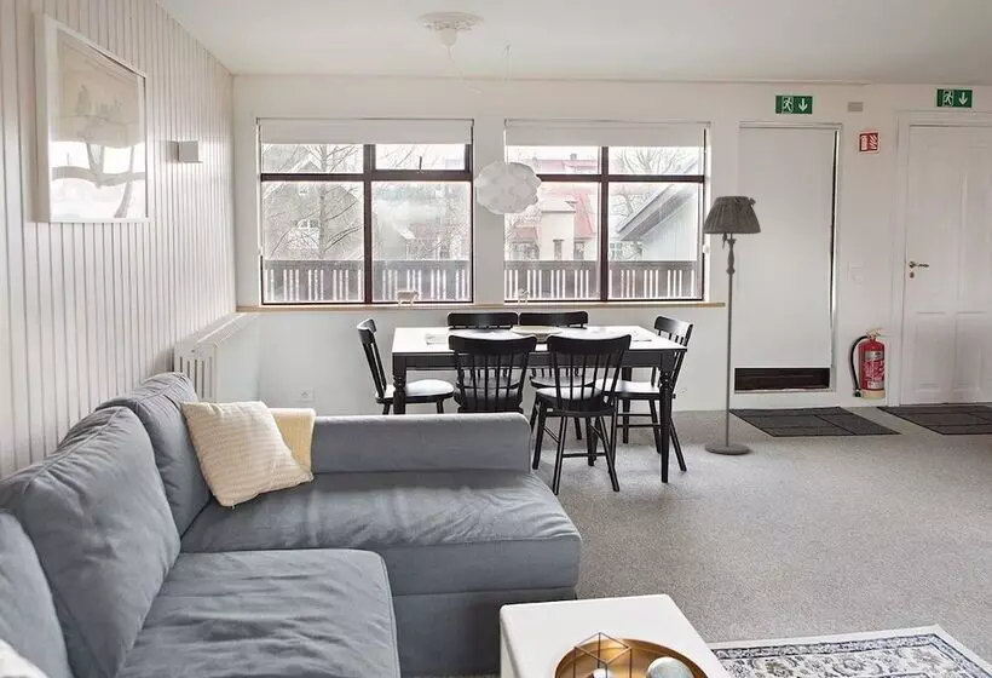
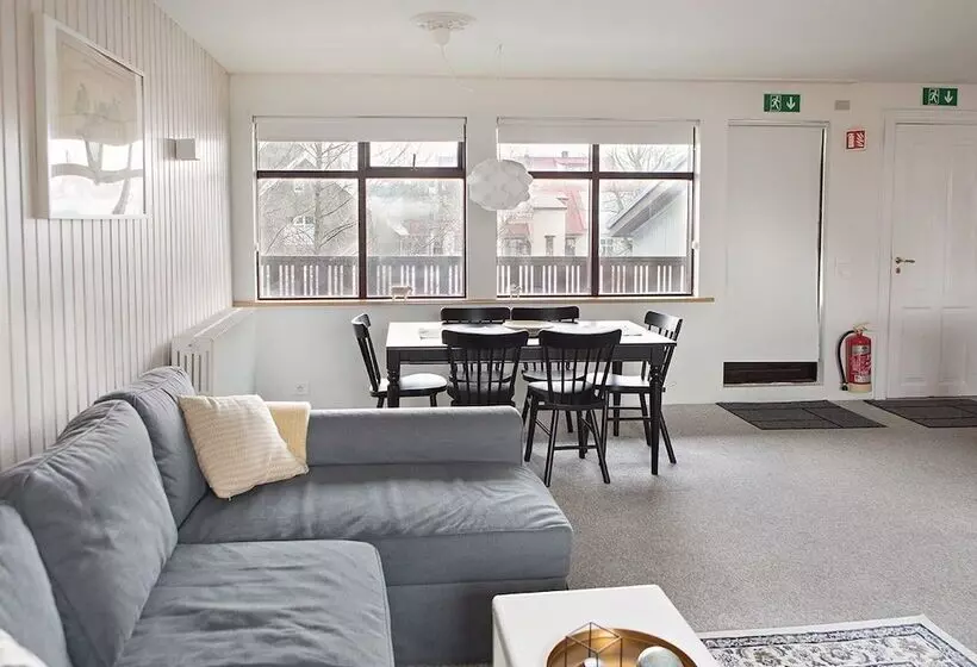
- floor lamp (728, 323)
